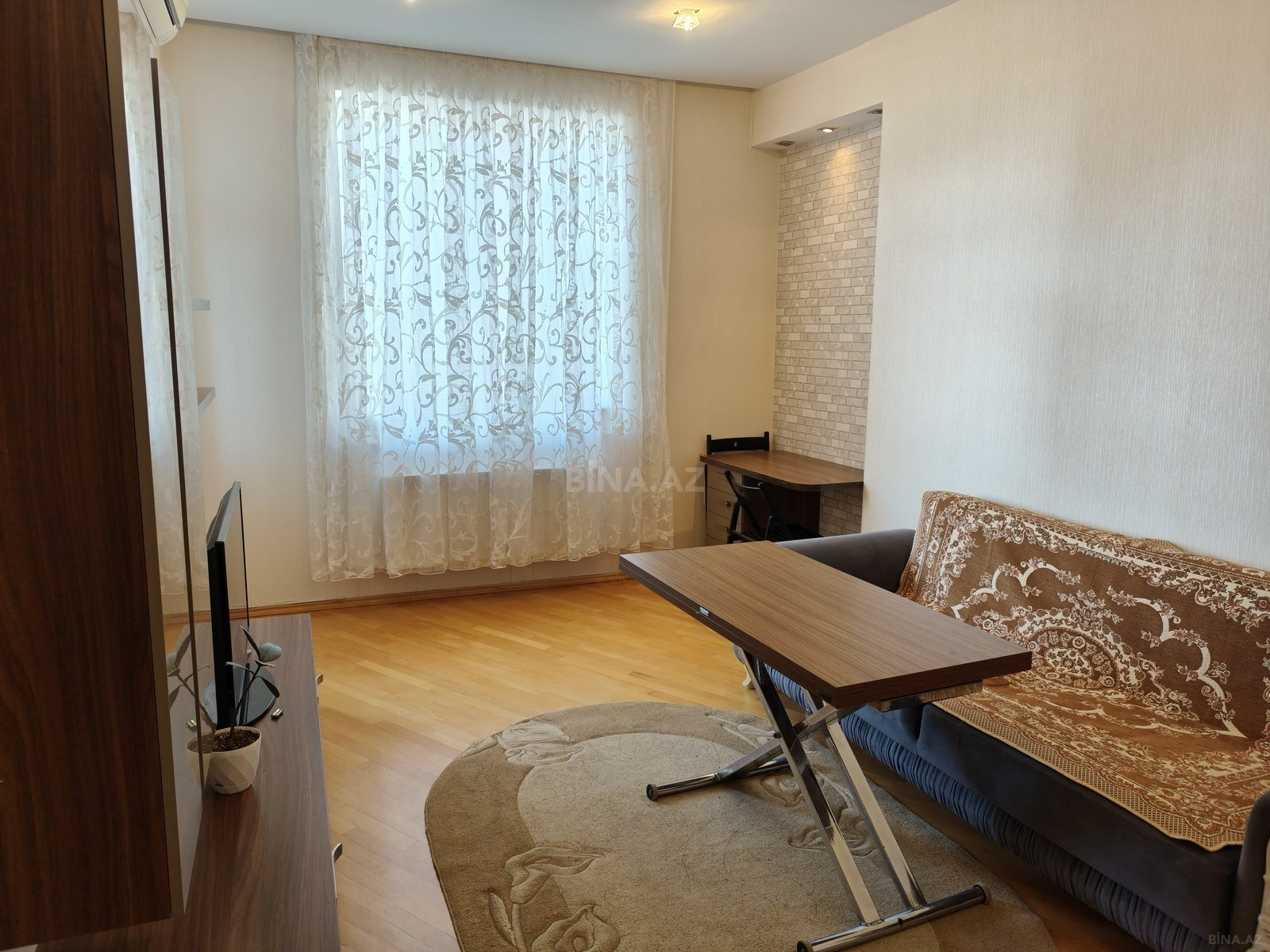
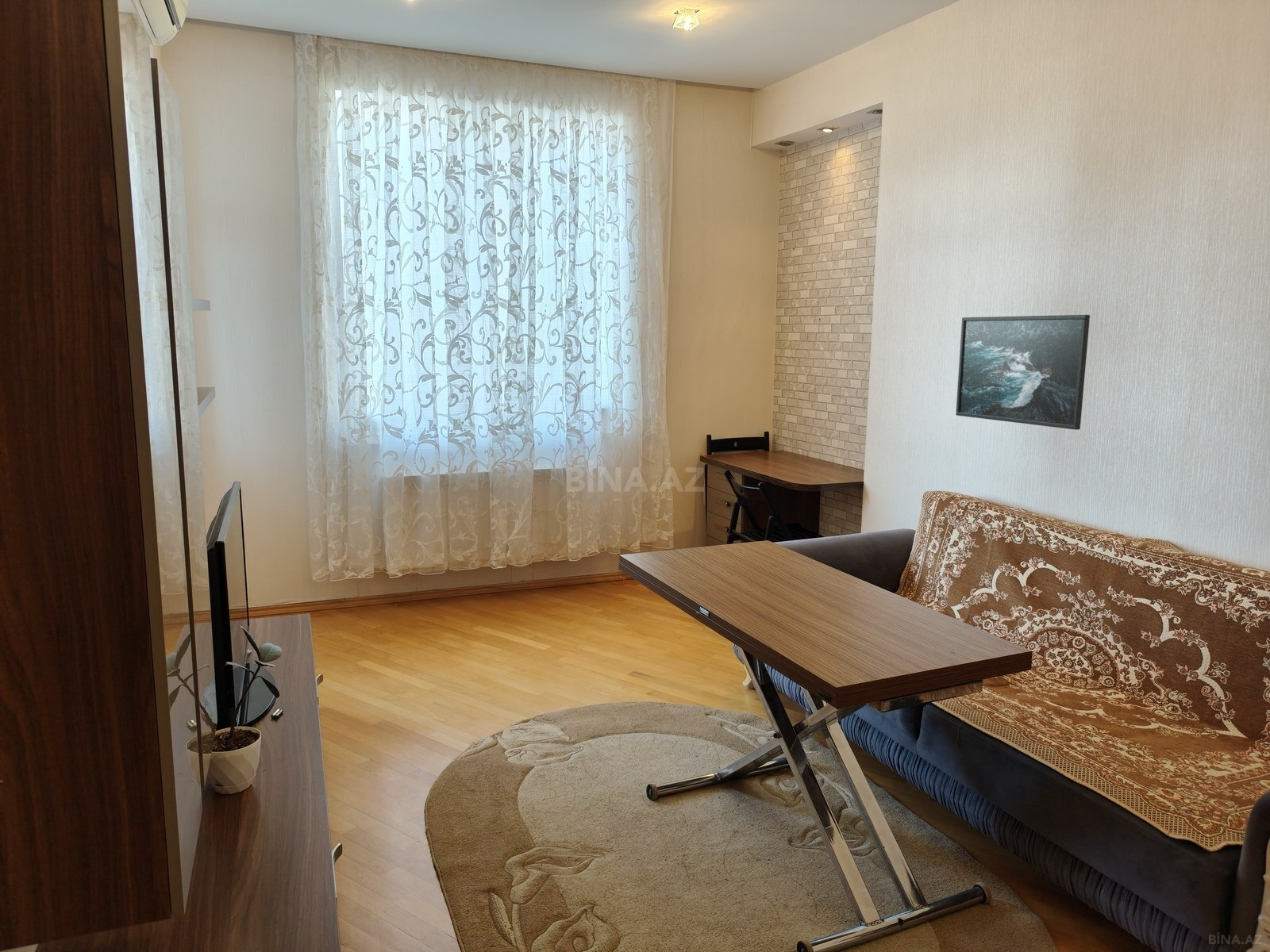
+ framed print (1017, 369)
